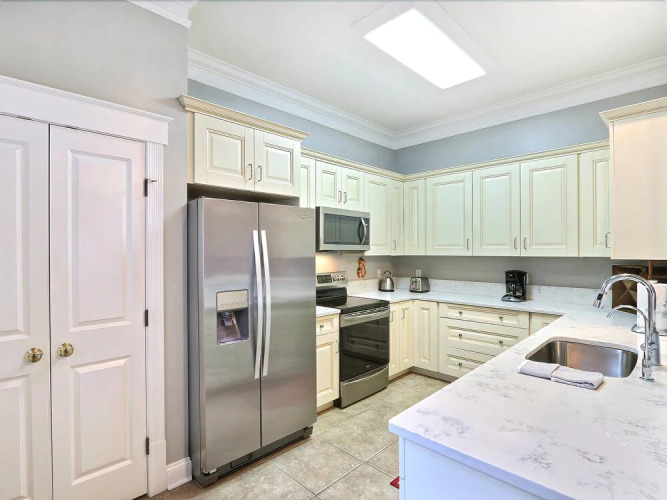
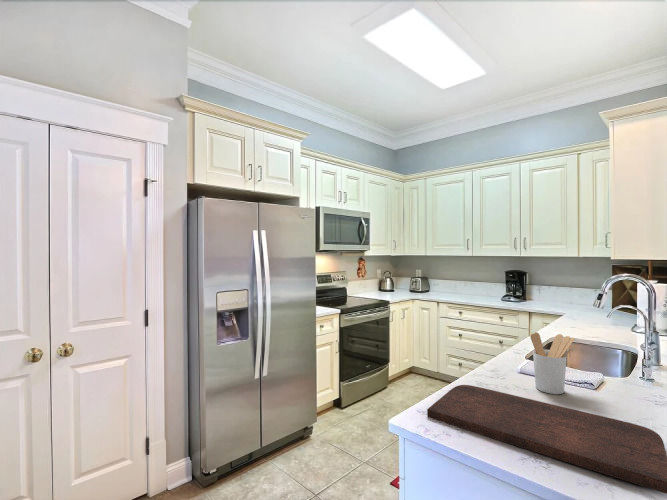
+ utensil holder (554, 361)
+ cutting board (536, 423)
